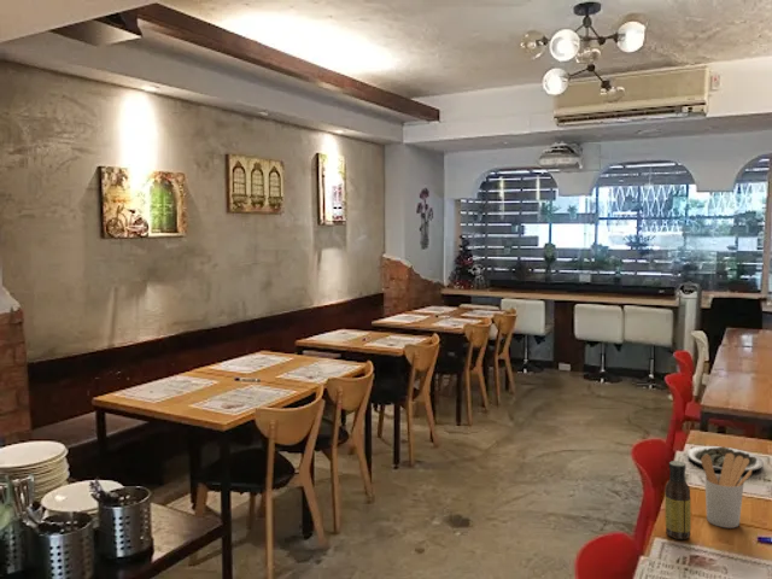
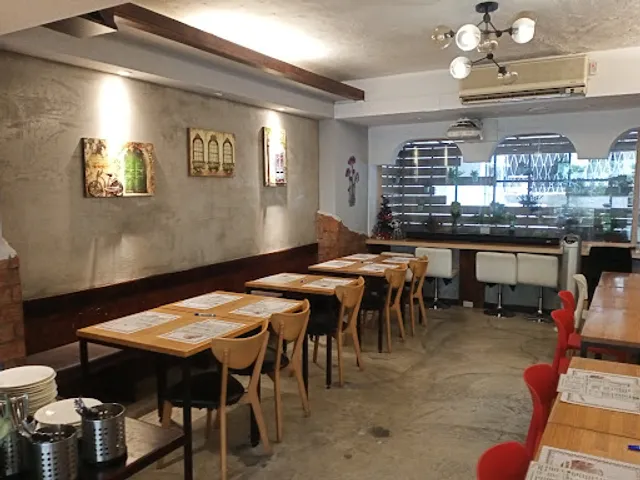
- utensil holder (727, 487)
- sauce bottle (678, 498)
- plate (724, 457)
